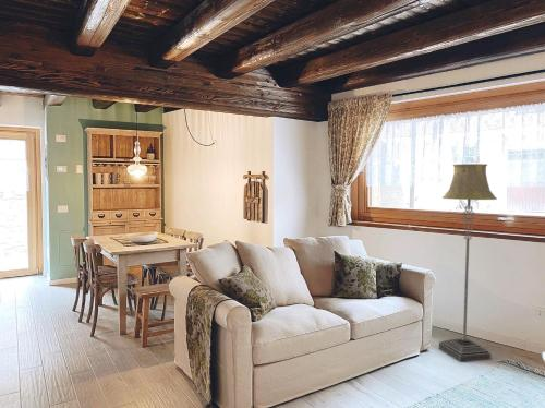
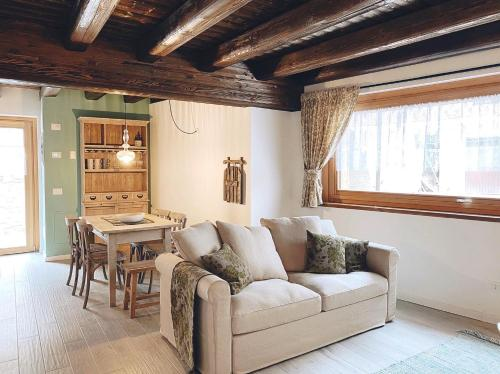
- floor lamp (467, 260)
